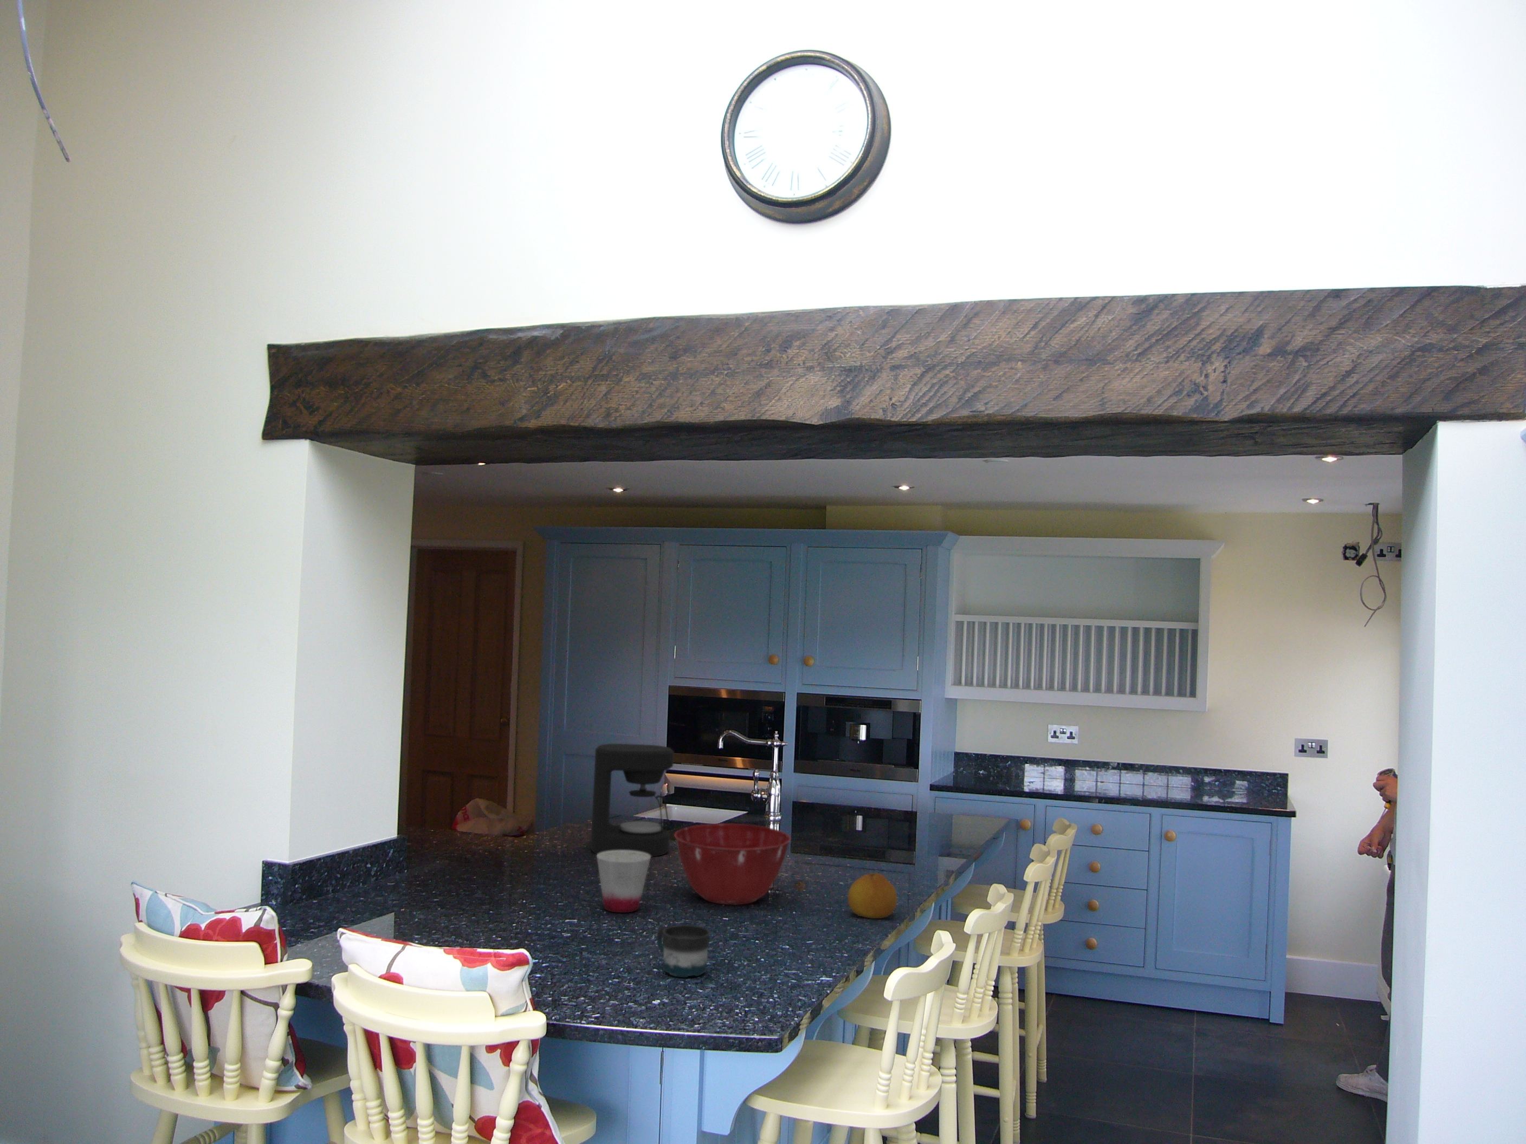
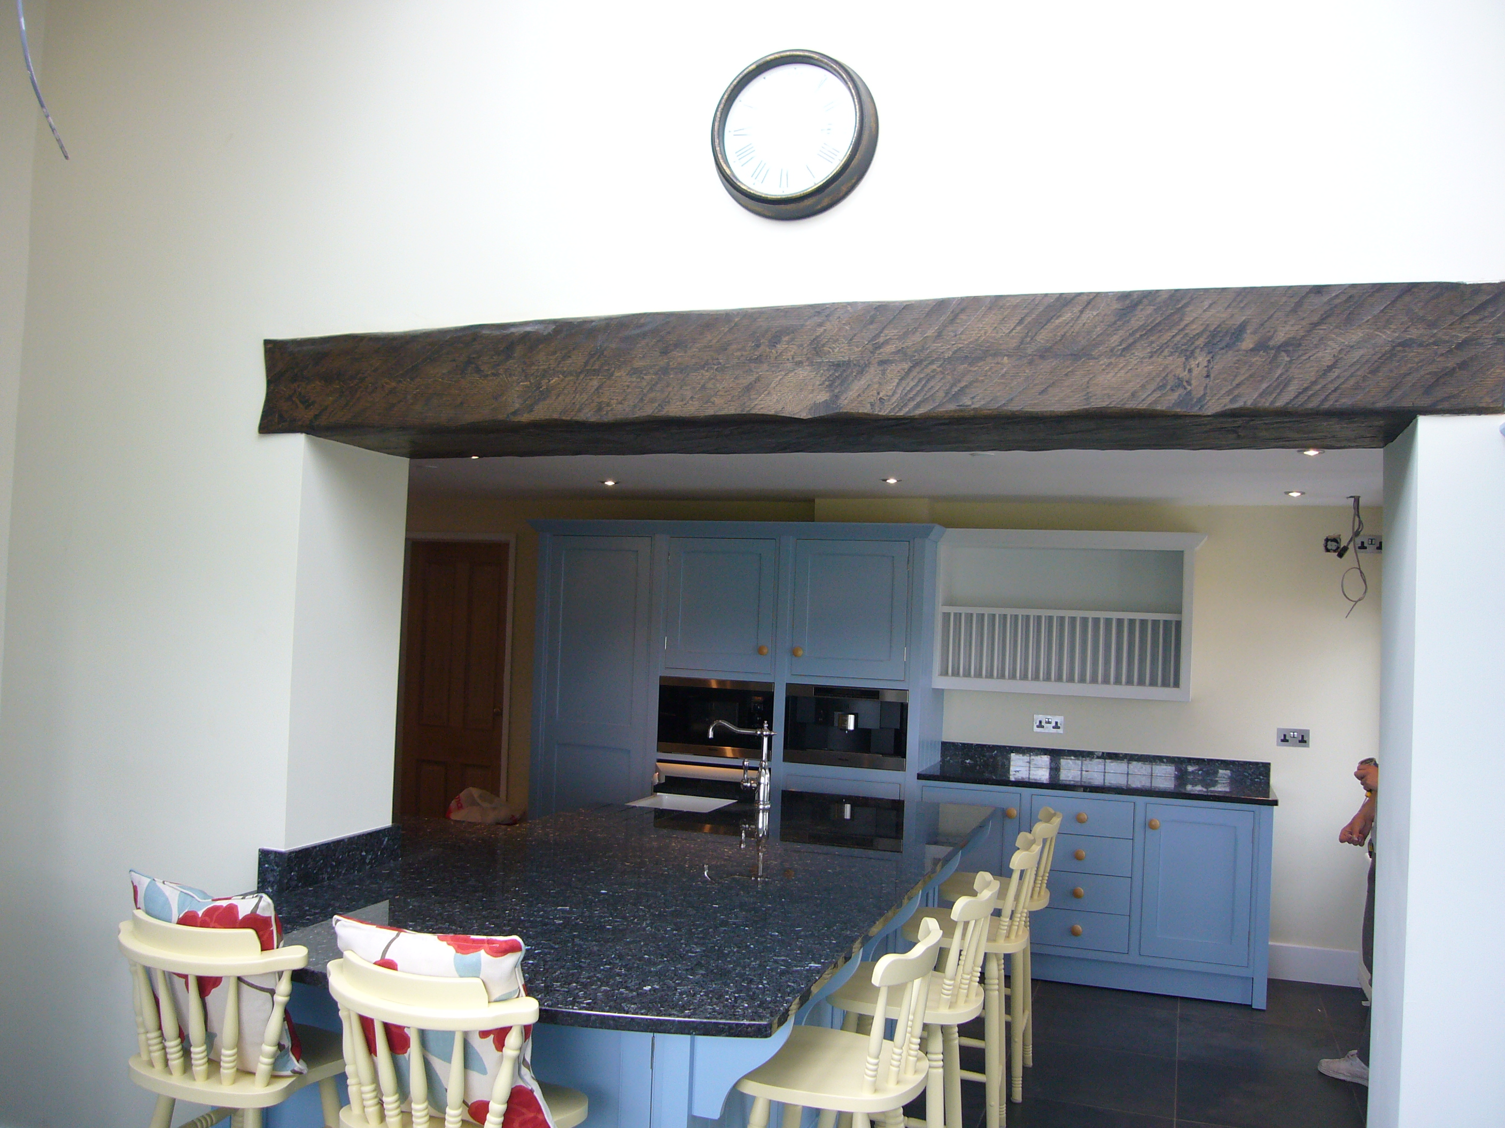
- cup (622, 882)
- mixing bowl (731, 866)
- mug (680, 951)
- fruit (872, 894)
- coffee maker (632, 796)
